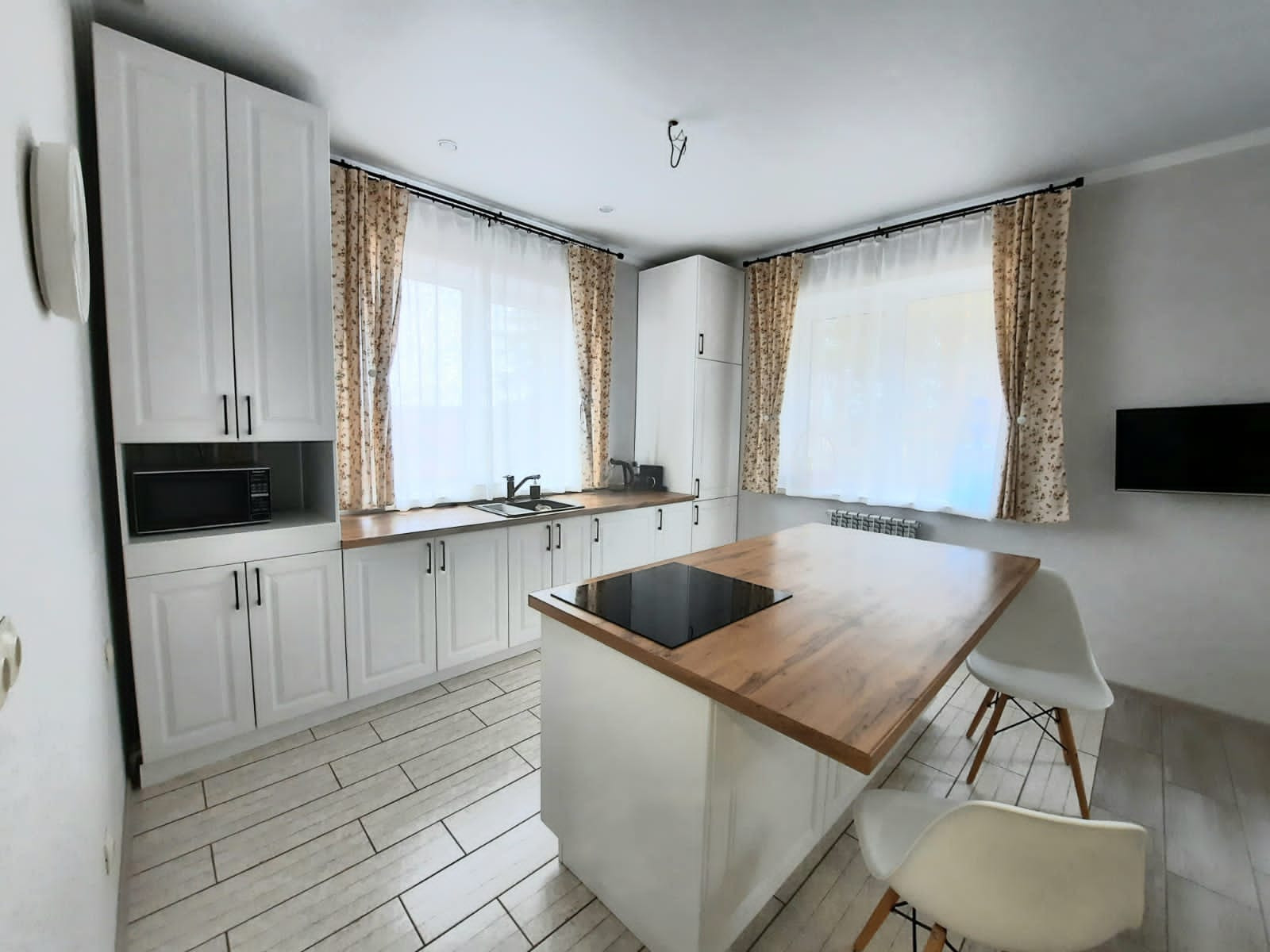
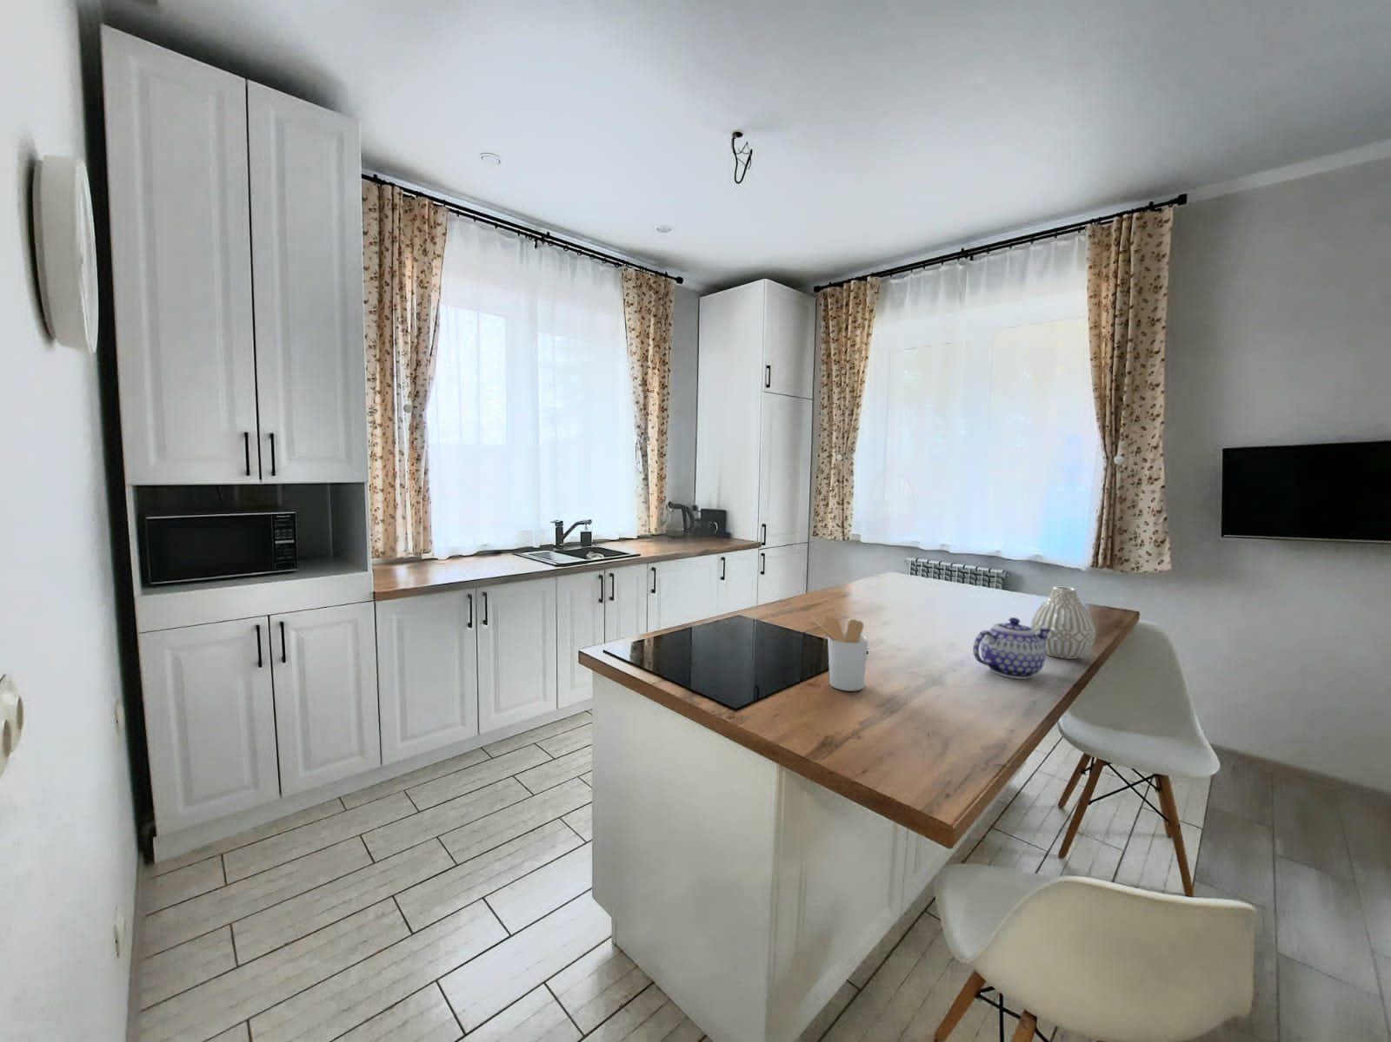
+ vase (1062, 621)
+ teapot (1012, 645)
+ utensil holder (837, 649)
